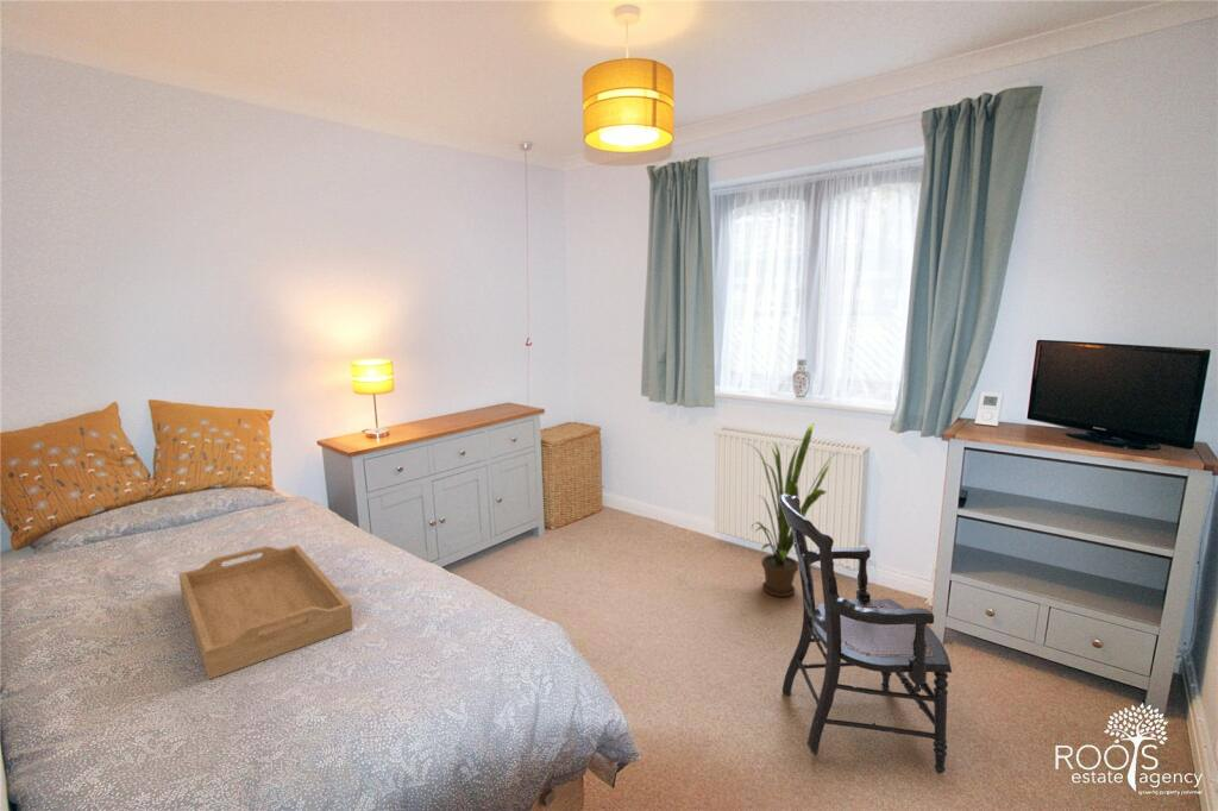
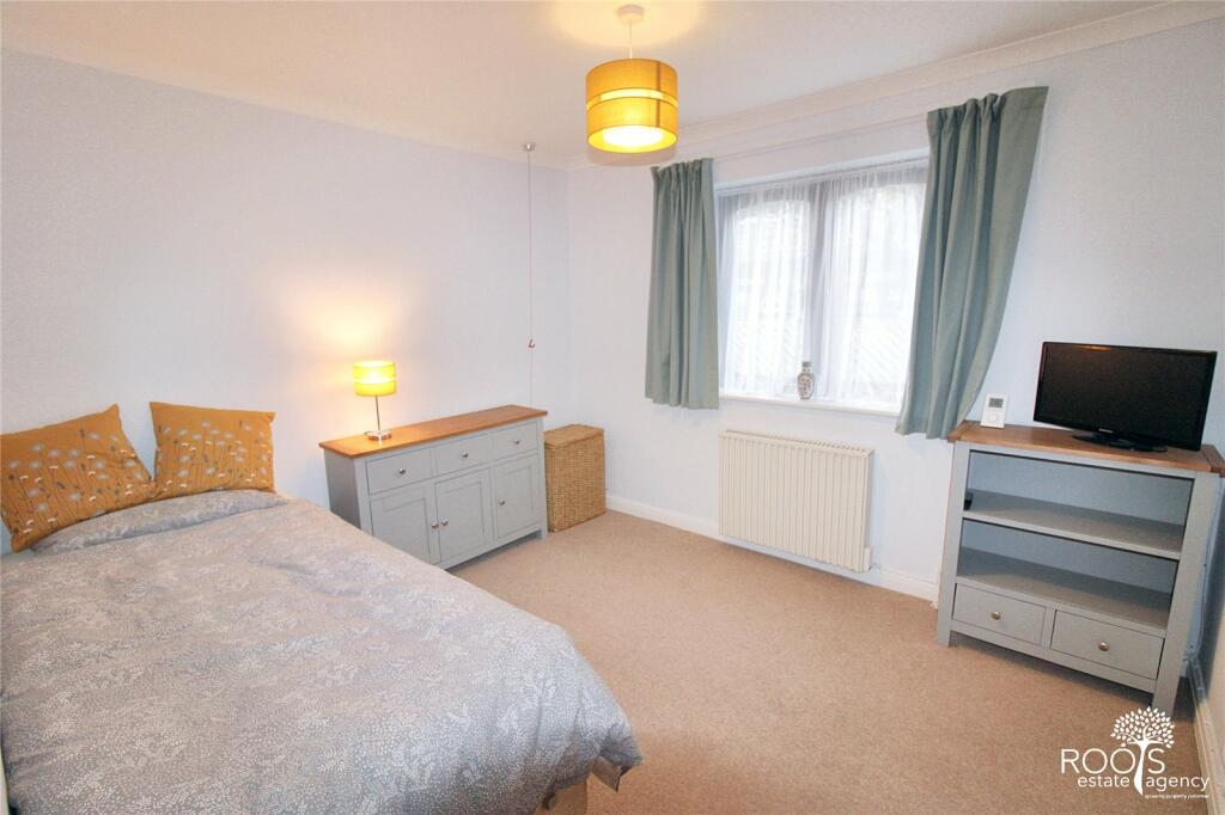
- armchair (853, 617)
- serving tray (260, 596)
- house plant (783, 510)
